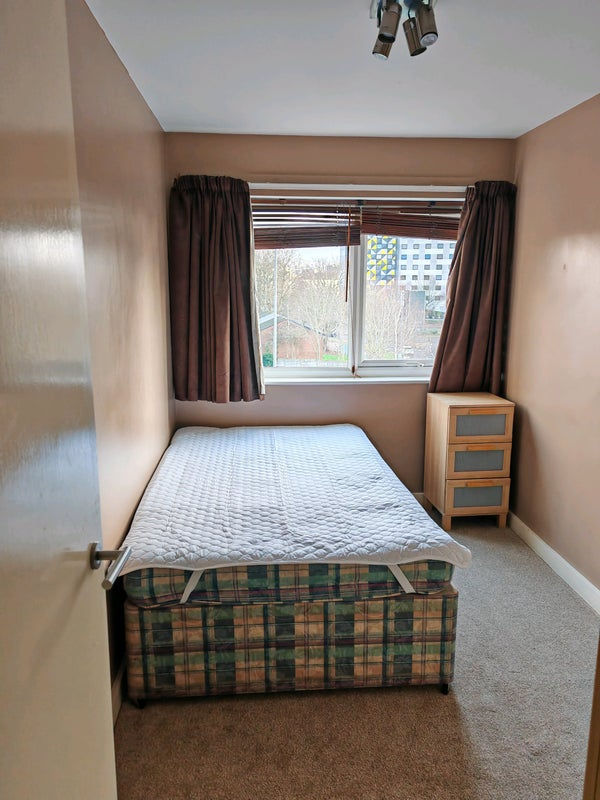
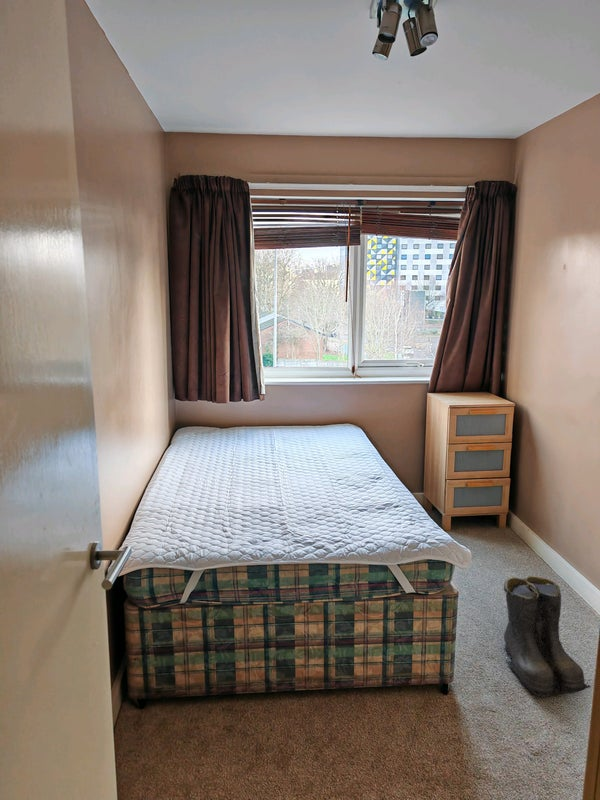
+ boots (541, 631)
